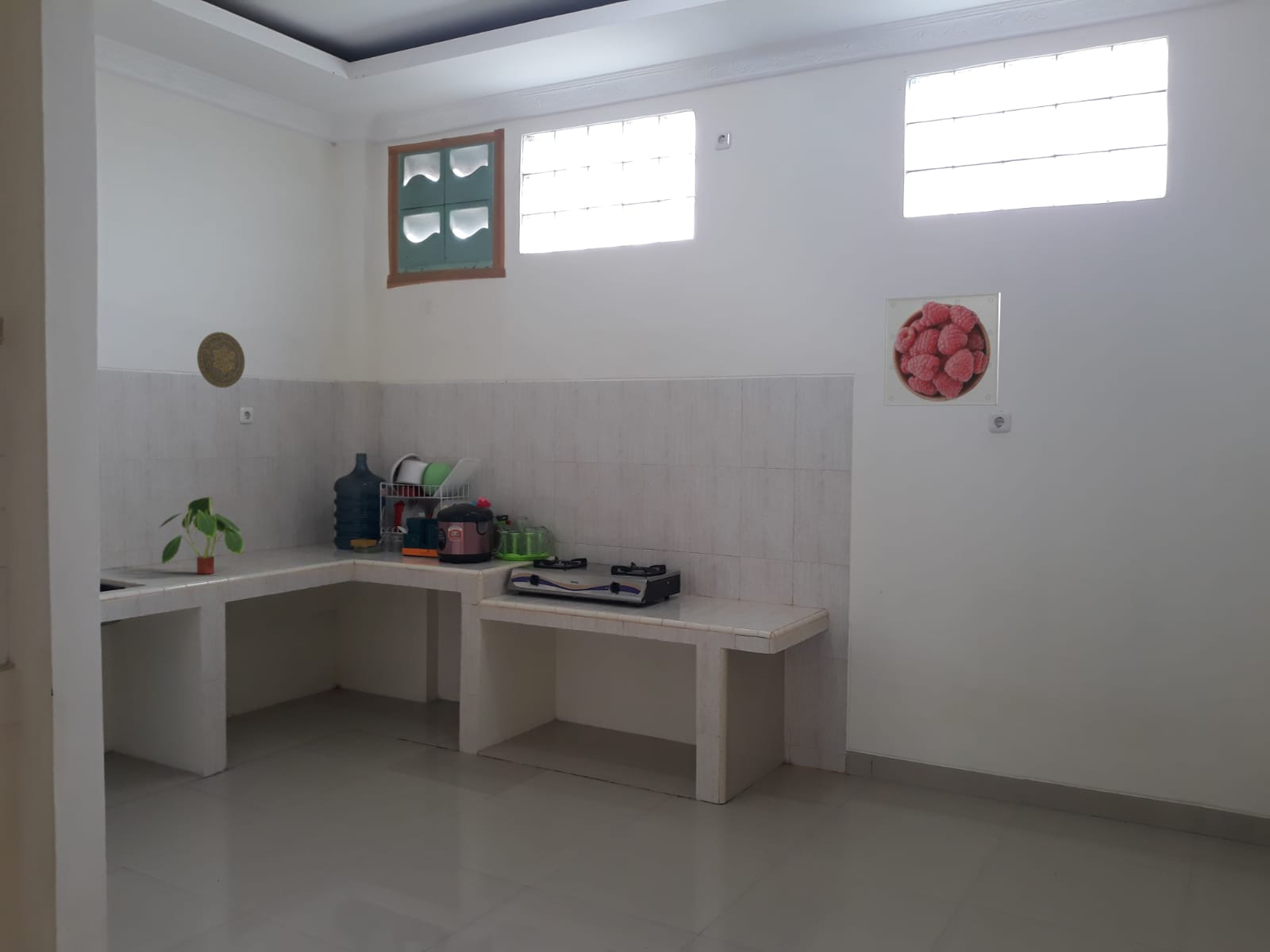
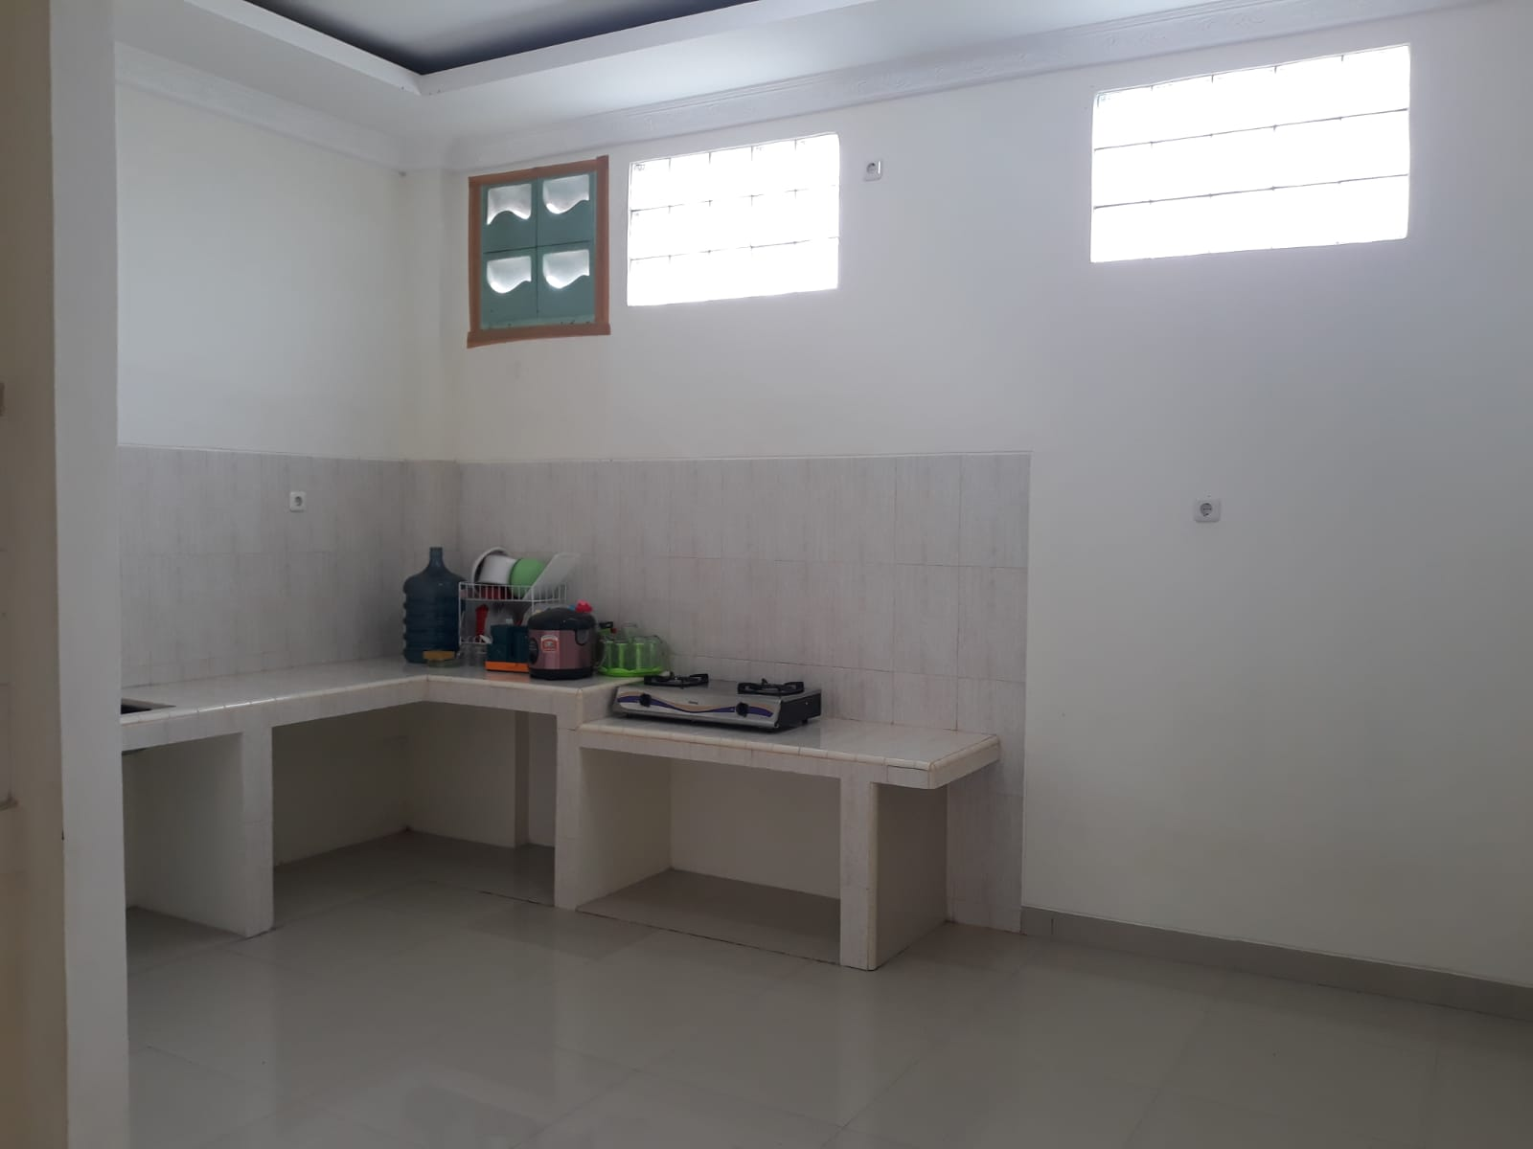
- plant (201, 532)
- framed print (941, 351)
- decorative plate (223, 359)
